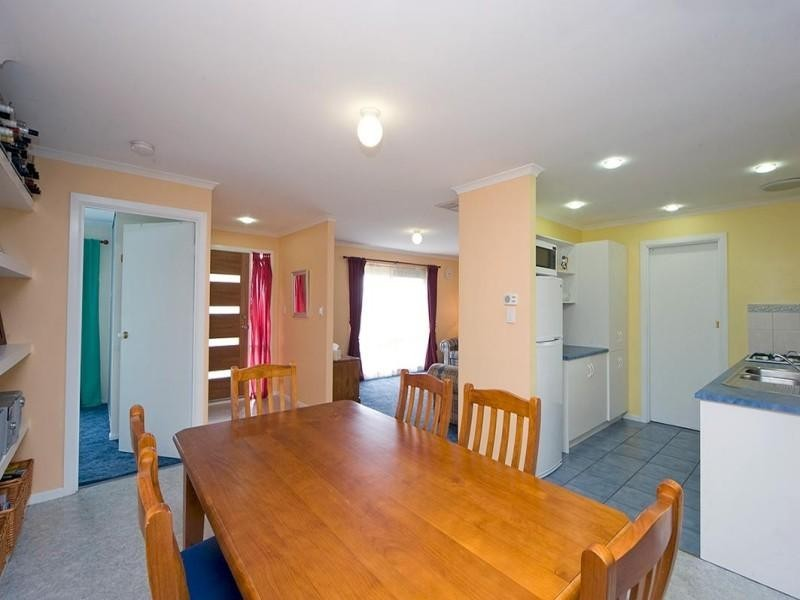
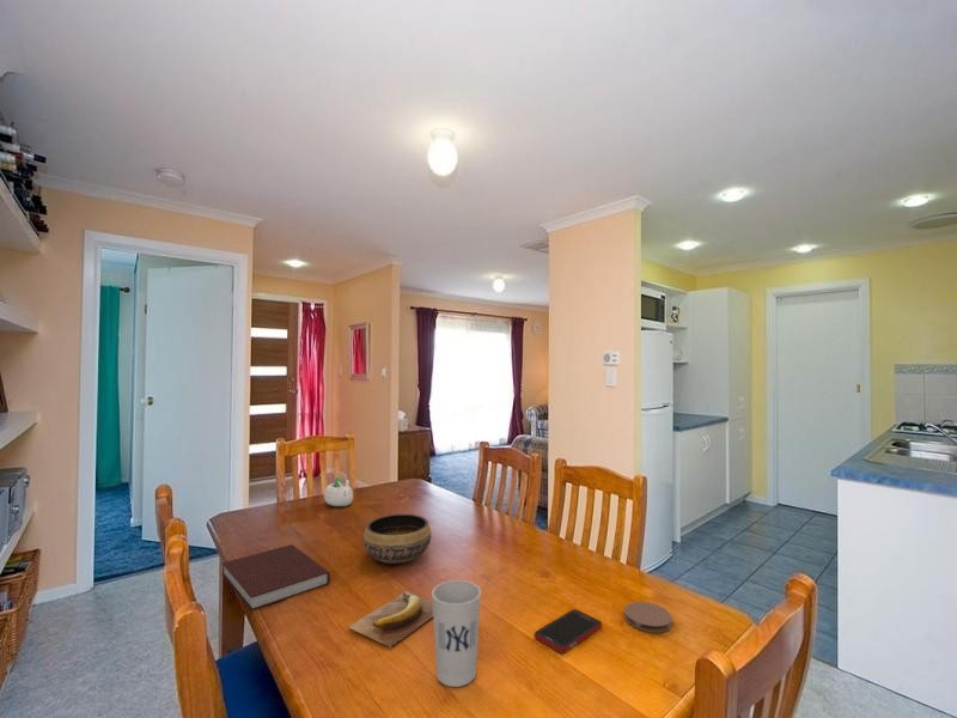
+ banana (398, 611)
+ notebook (274, 572)
+ cell phone (568, 629)
+ succulent planter (339, 491)
+ bowl (397, 540)
+ coaster (647, 616)
+ cup (456, 632)
